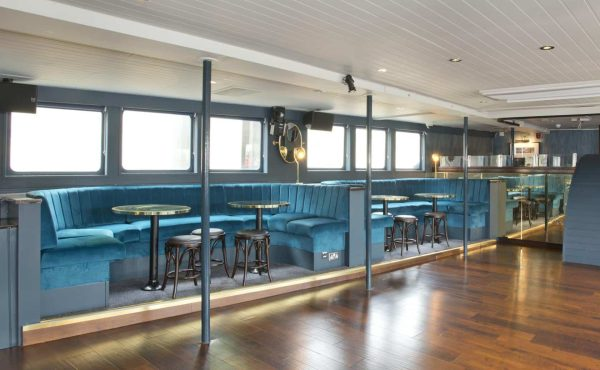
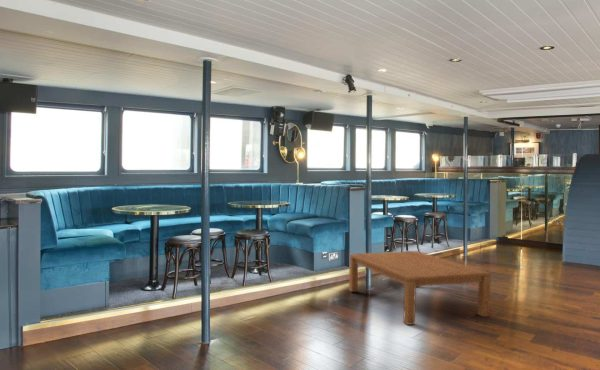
+ coffee table (412, 282)
